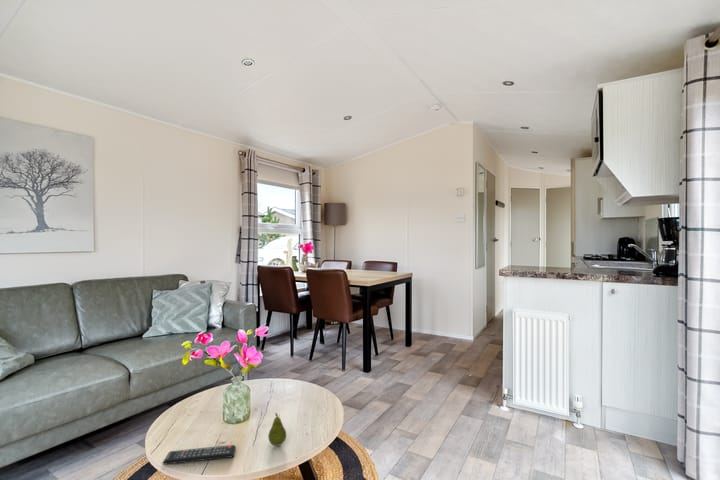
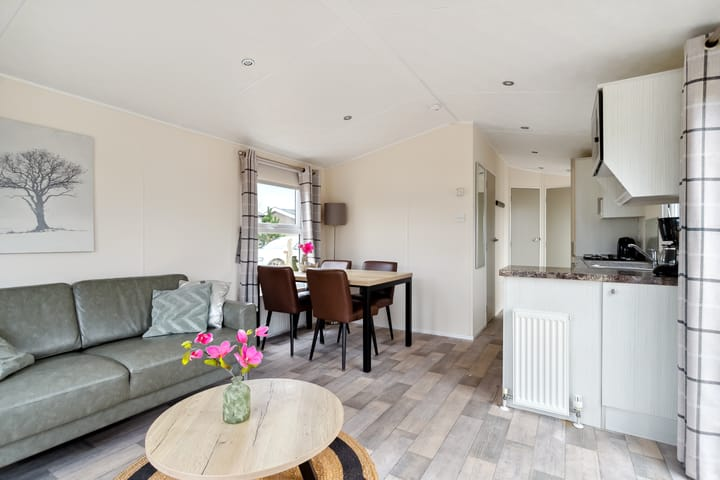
- remote control (200, 455)
- fruit (277, 428)
